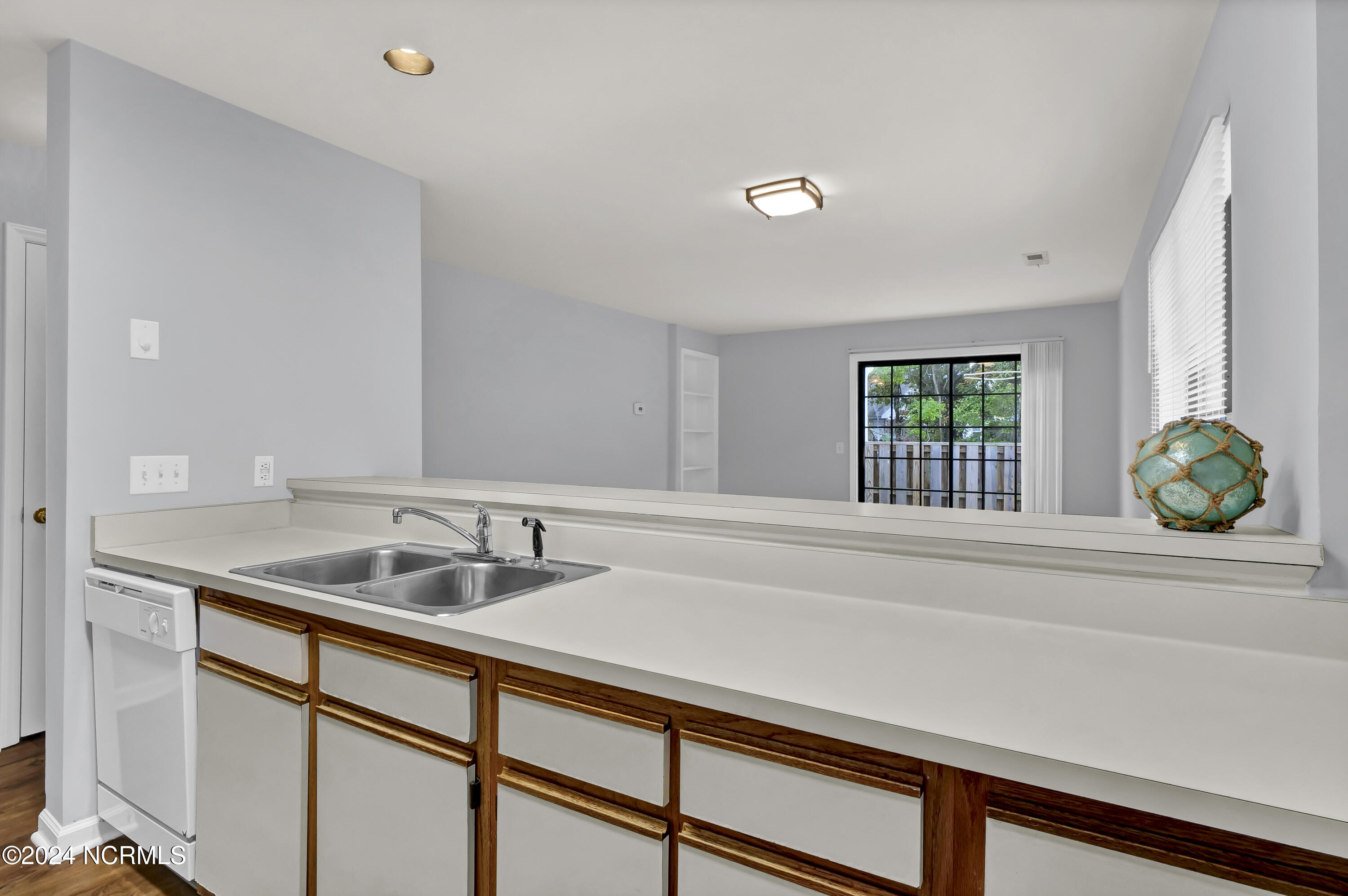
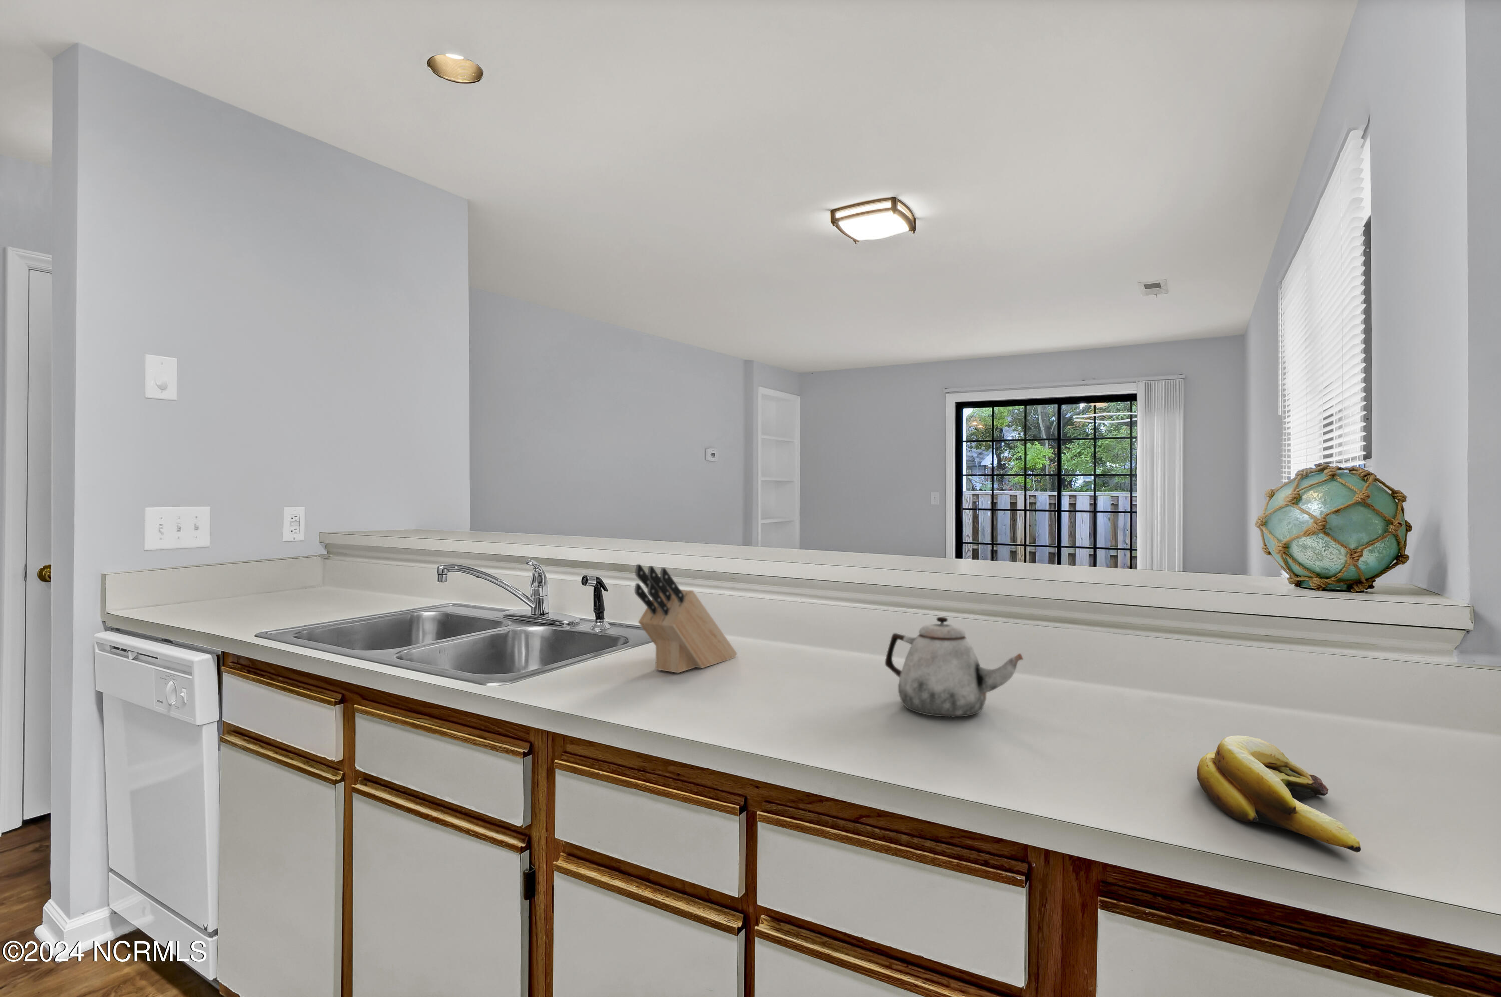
+ teapot (951, 663)
+ knife block (684, 613)
+ banana (1286, 779)
